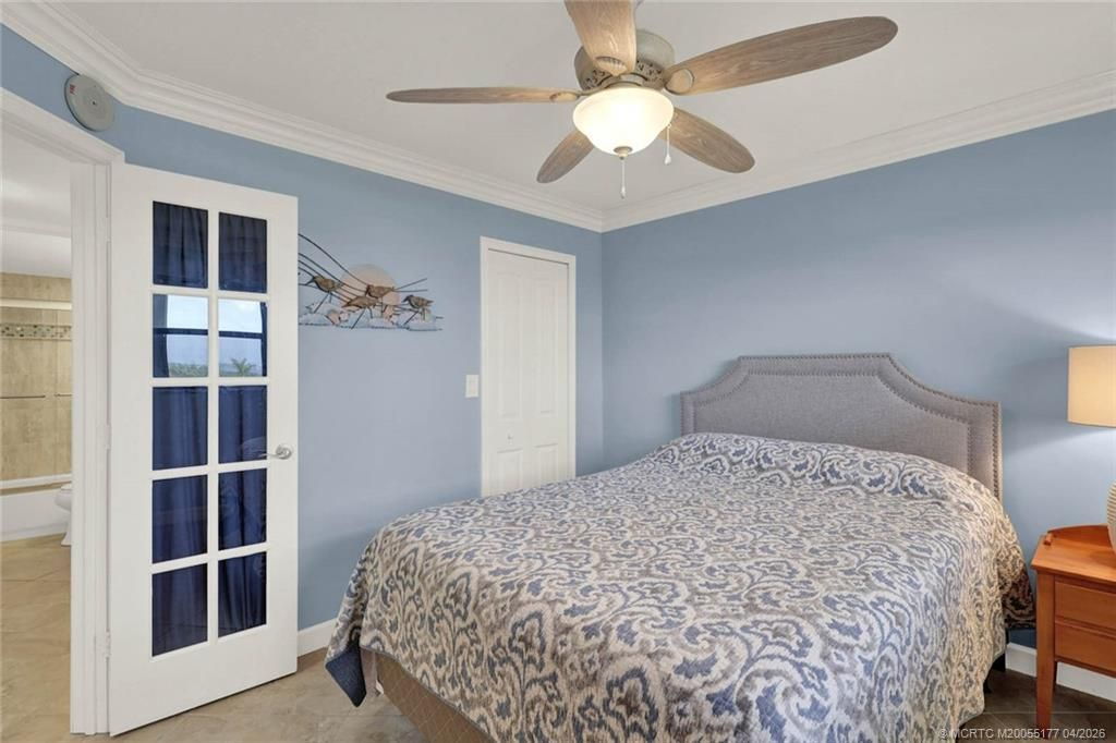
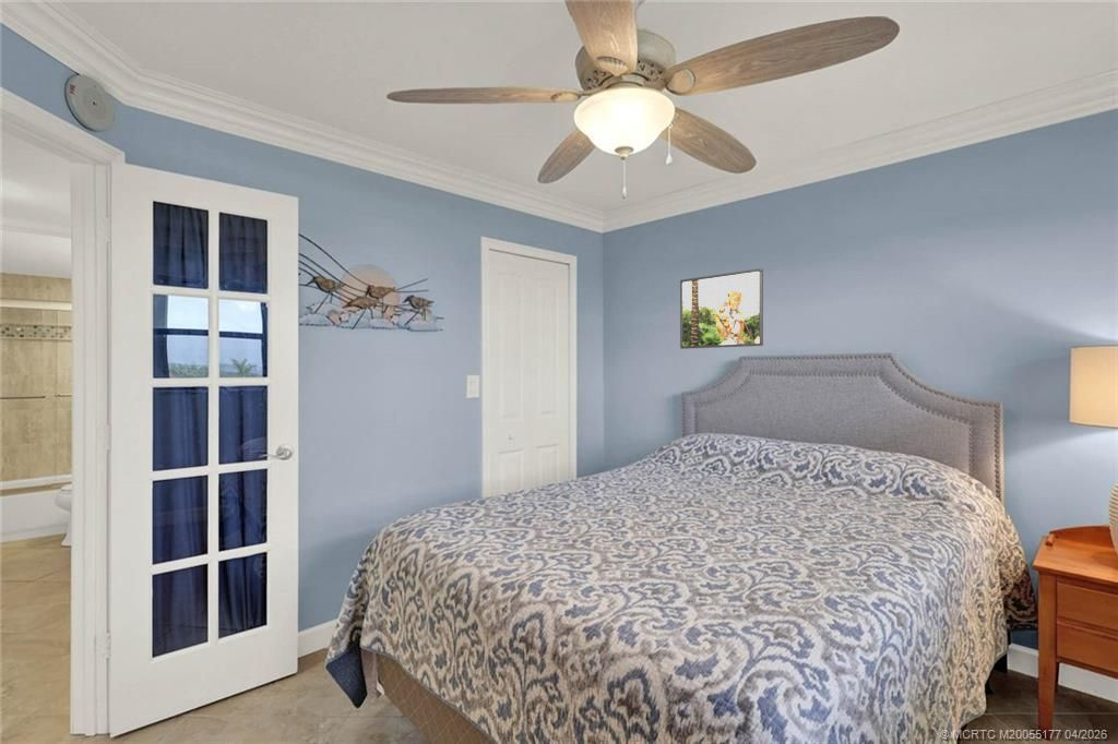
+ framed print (718, 311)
